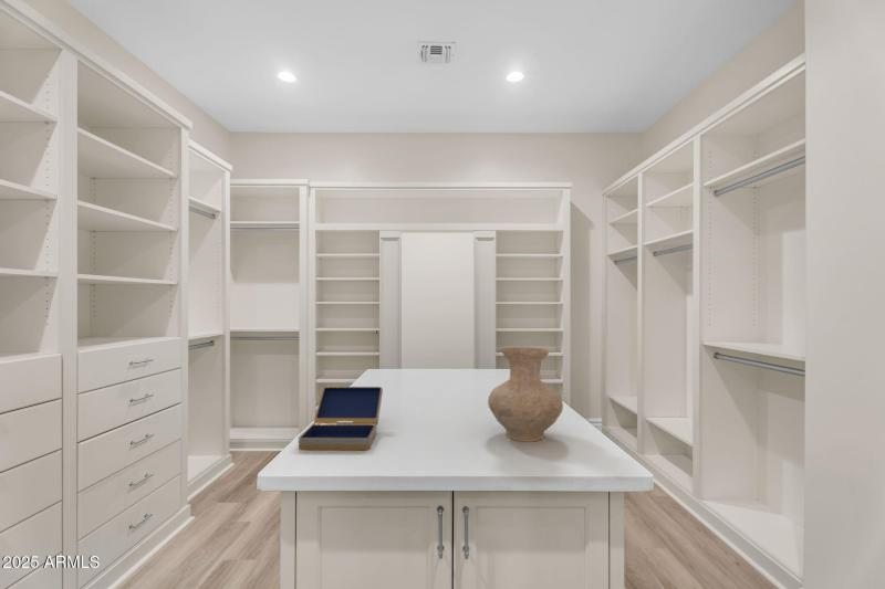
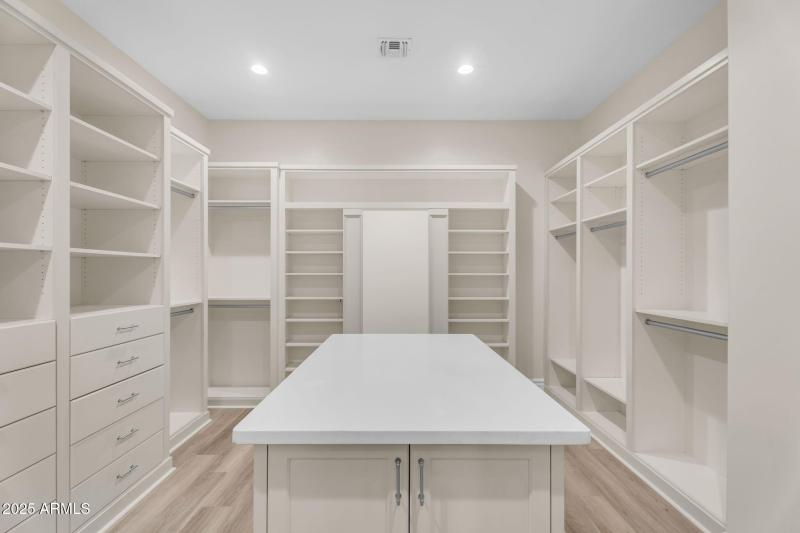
- jewelry box (344, 414)
- vase (524, 392)
